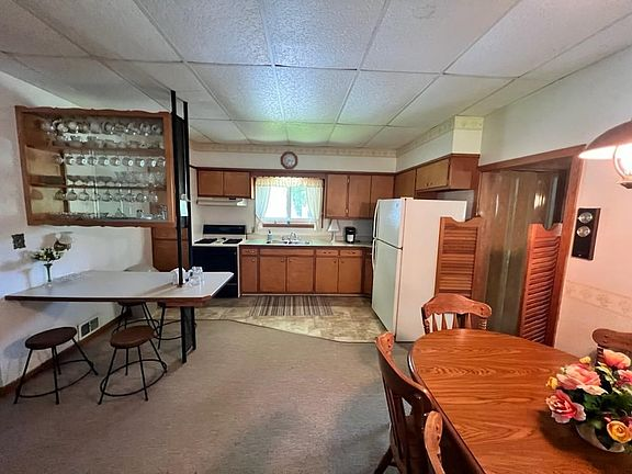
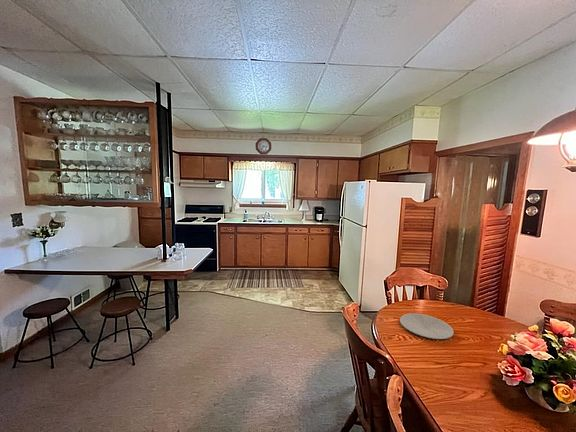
+ plate (425, 325)
